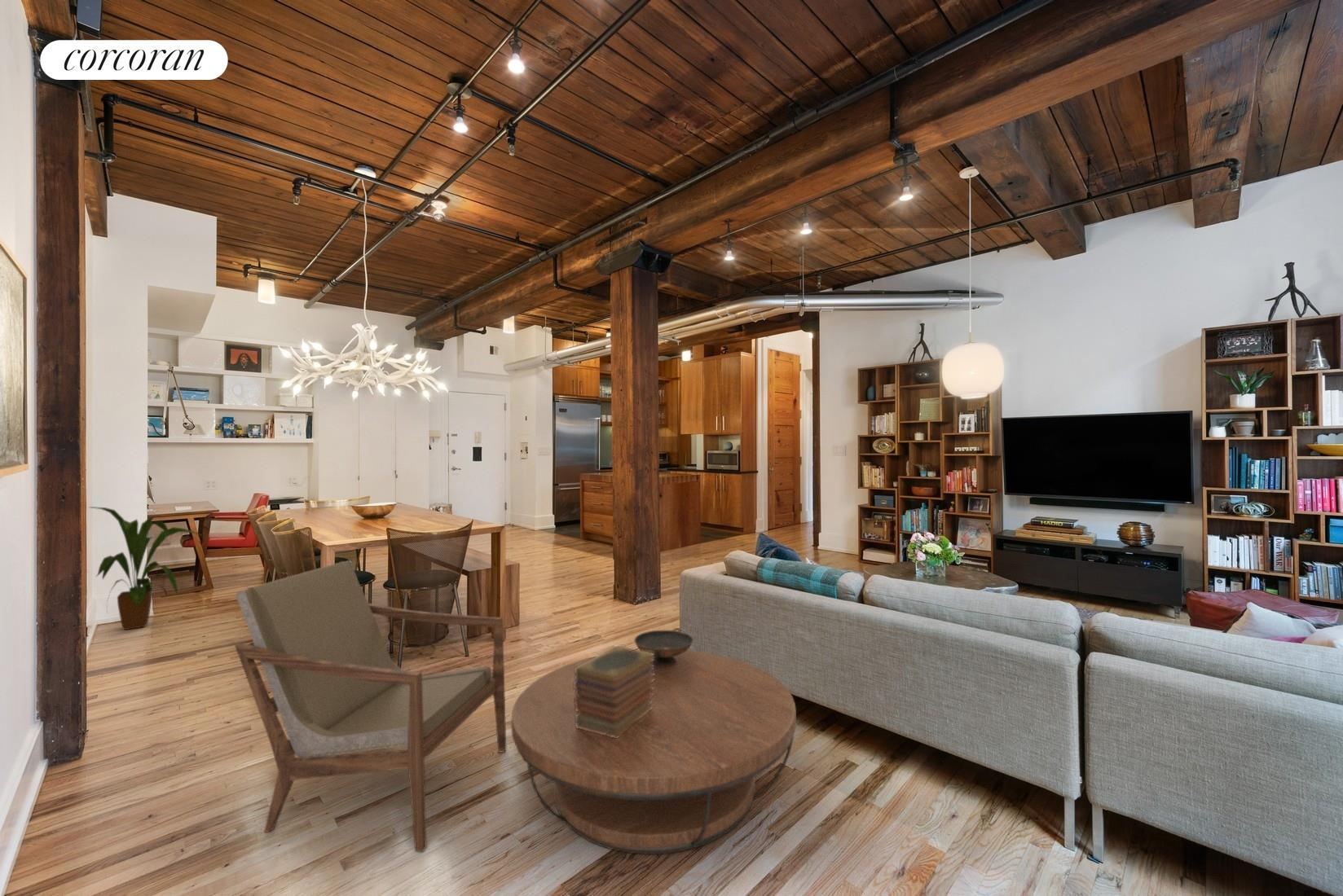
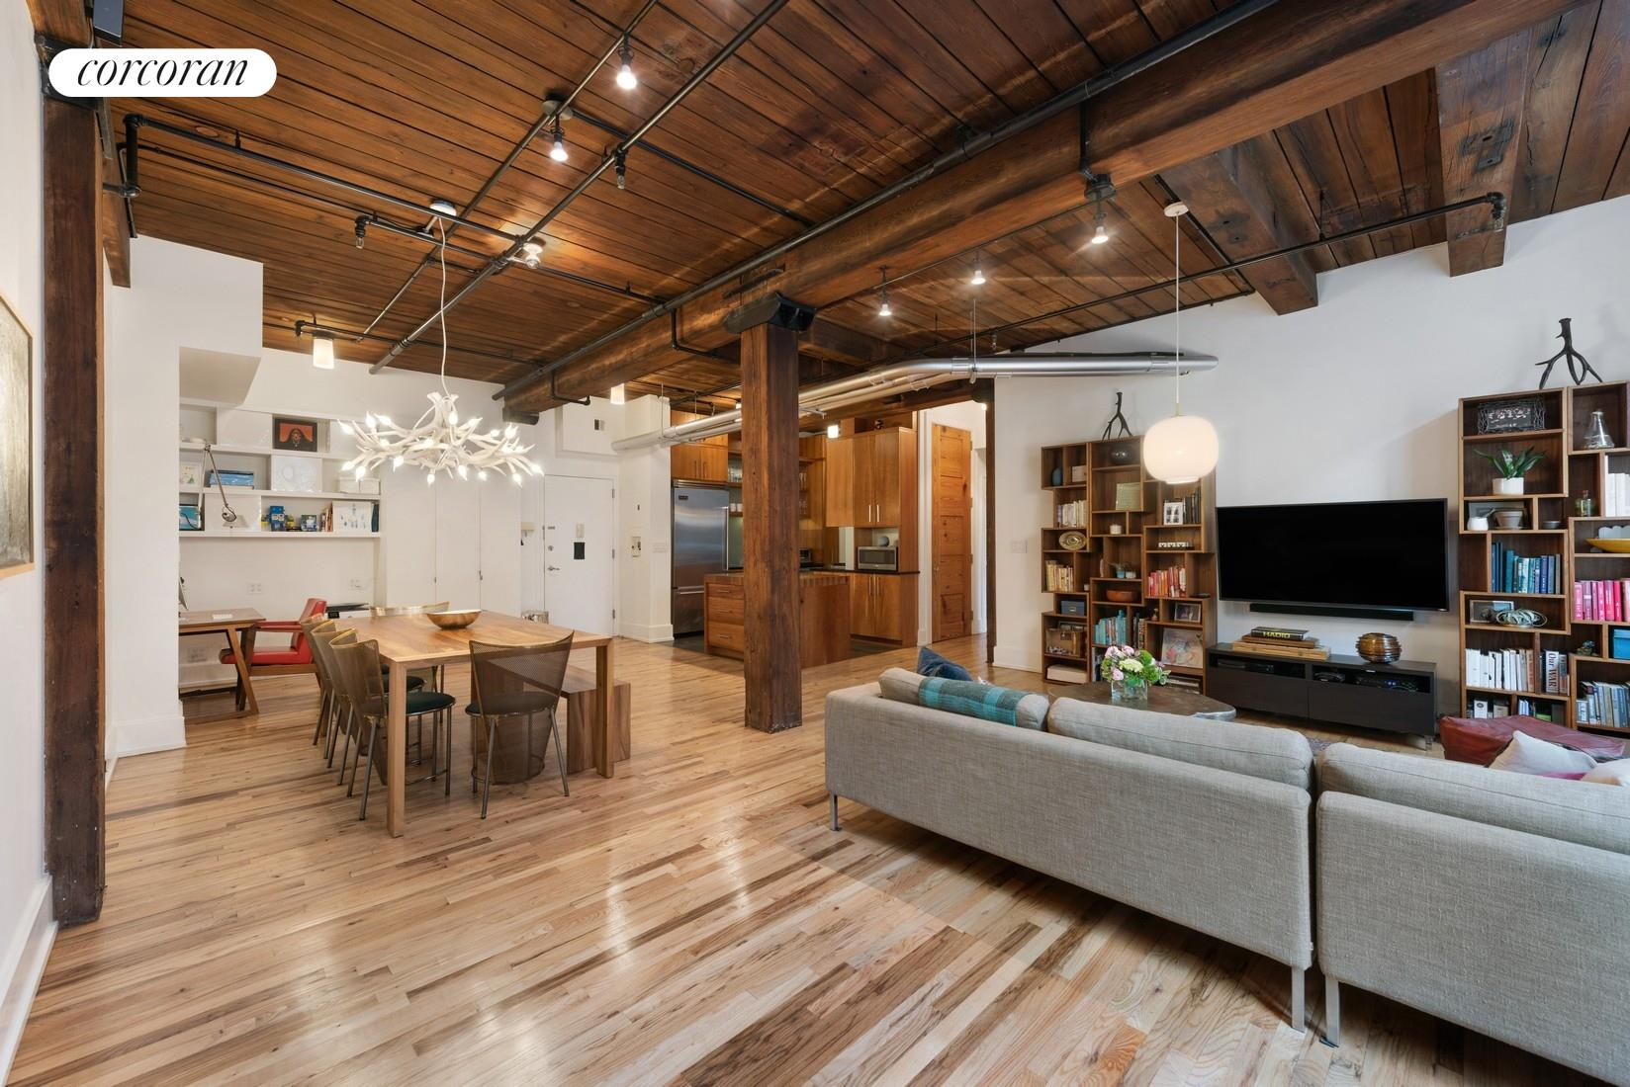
- book stack (615, 688)
- coffee table (655, 740)
- house plant (149, 564)
- decorative bowl (663, 649)
- armchair (381, 680)
